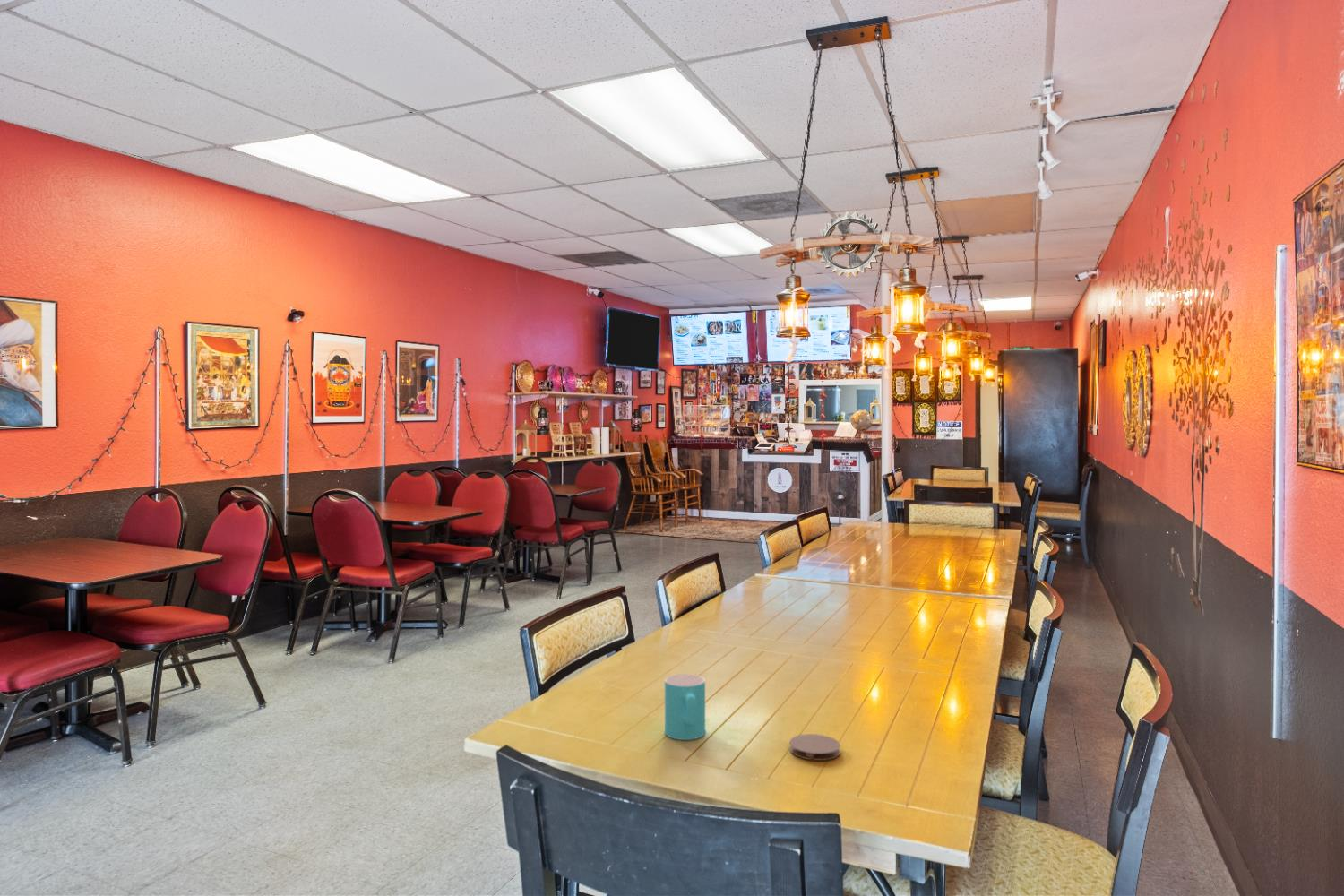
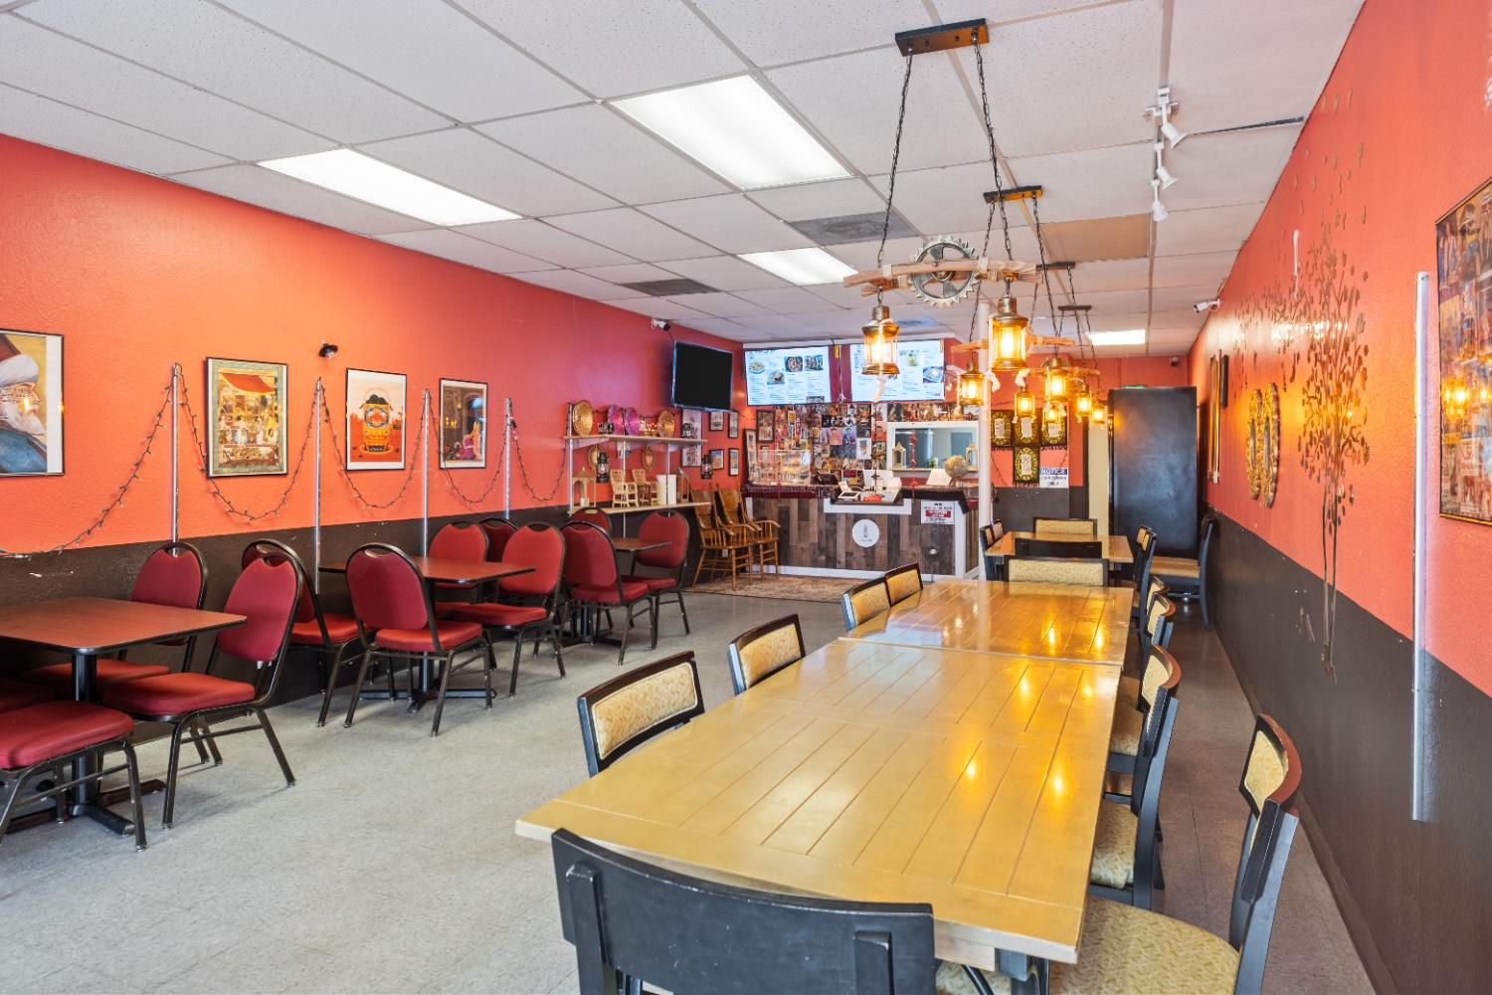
- coaster (814, 746)
- cup (683, 709)
